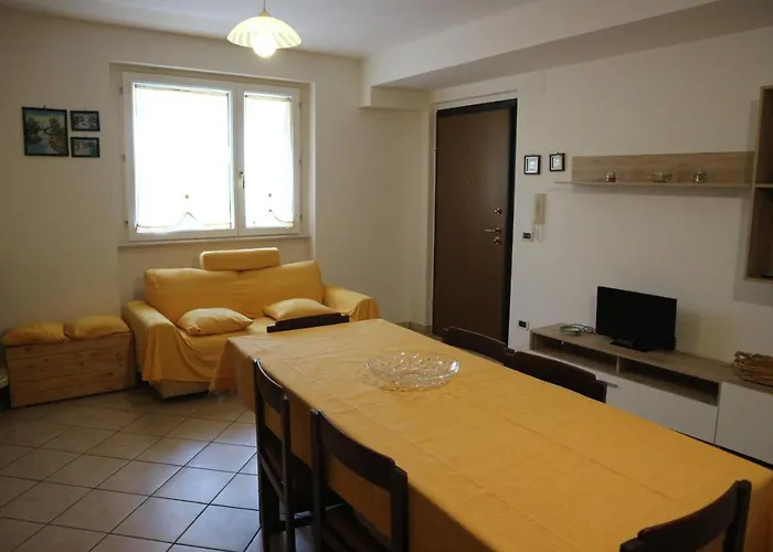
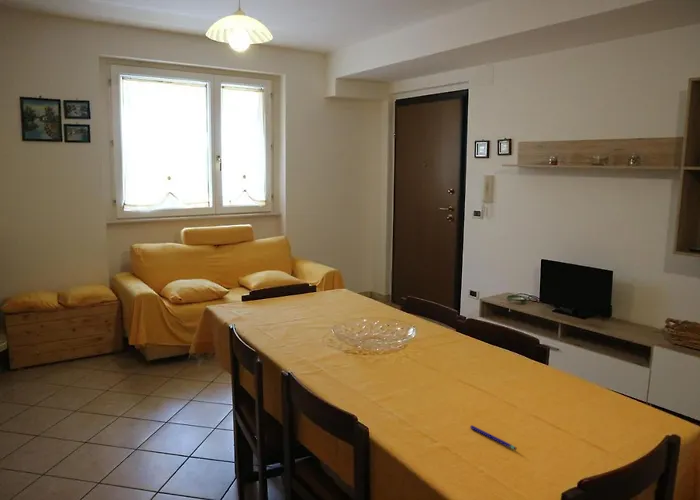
+ pen (492, 437)
